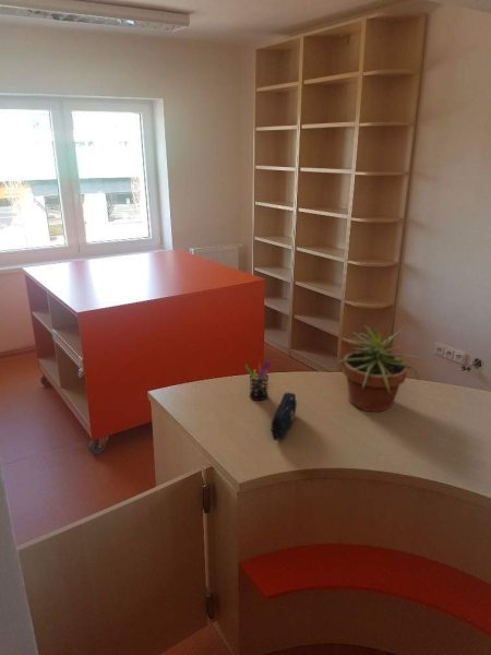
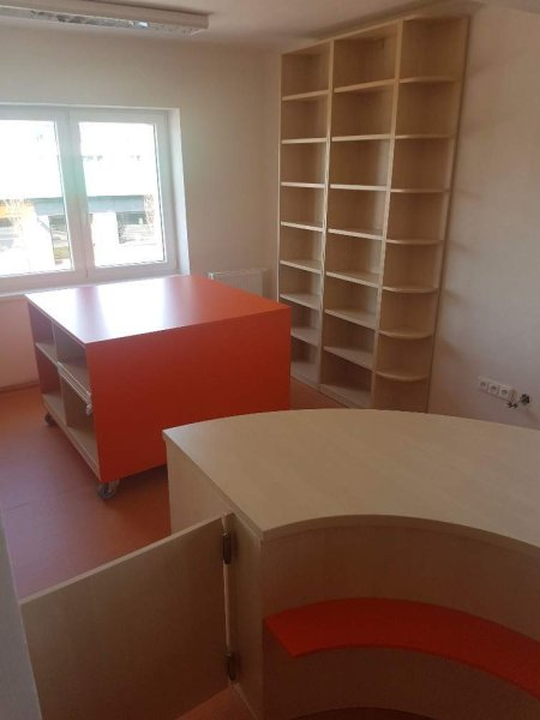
- pencil case (284, 415)
- potted plant (374, 367)
- pen holder (258, 378)
